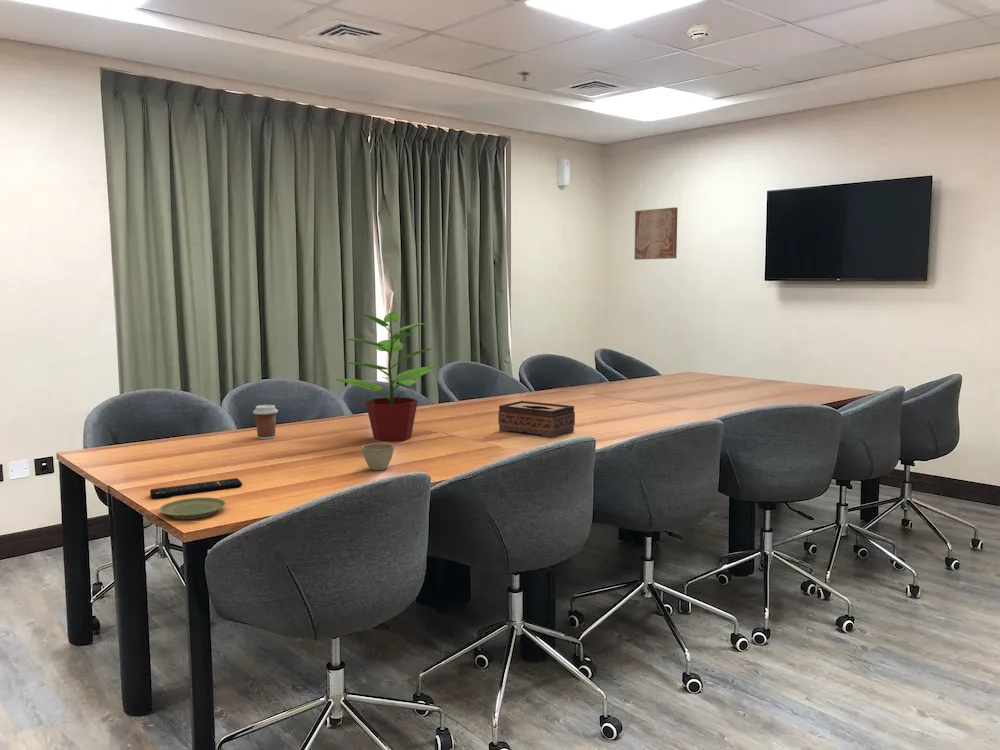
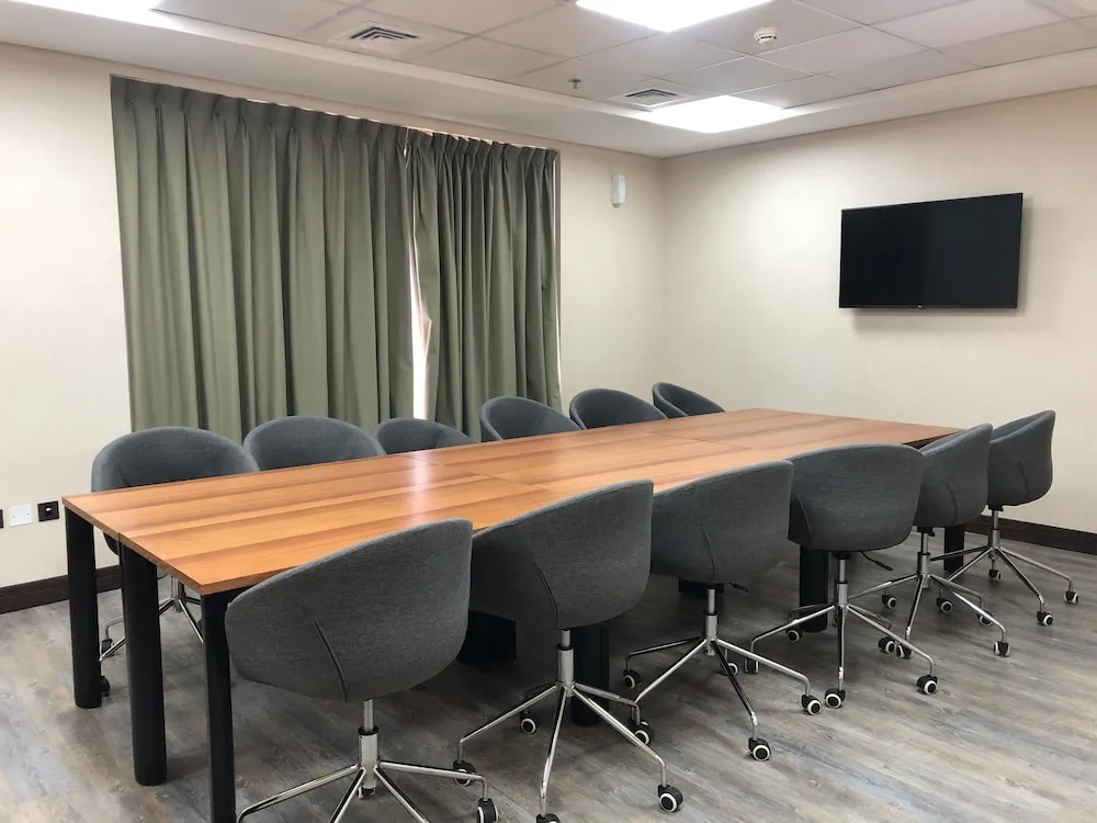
- potted plant (390, 371)
- tissue box (536, 418)
- flower pot (378, 457)
- coffee cup (265, 421)
- wall art (655, 234)
- remote control (196, 488)
- plate (193, 509)
